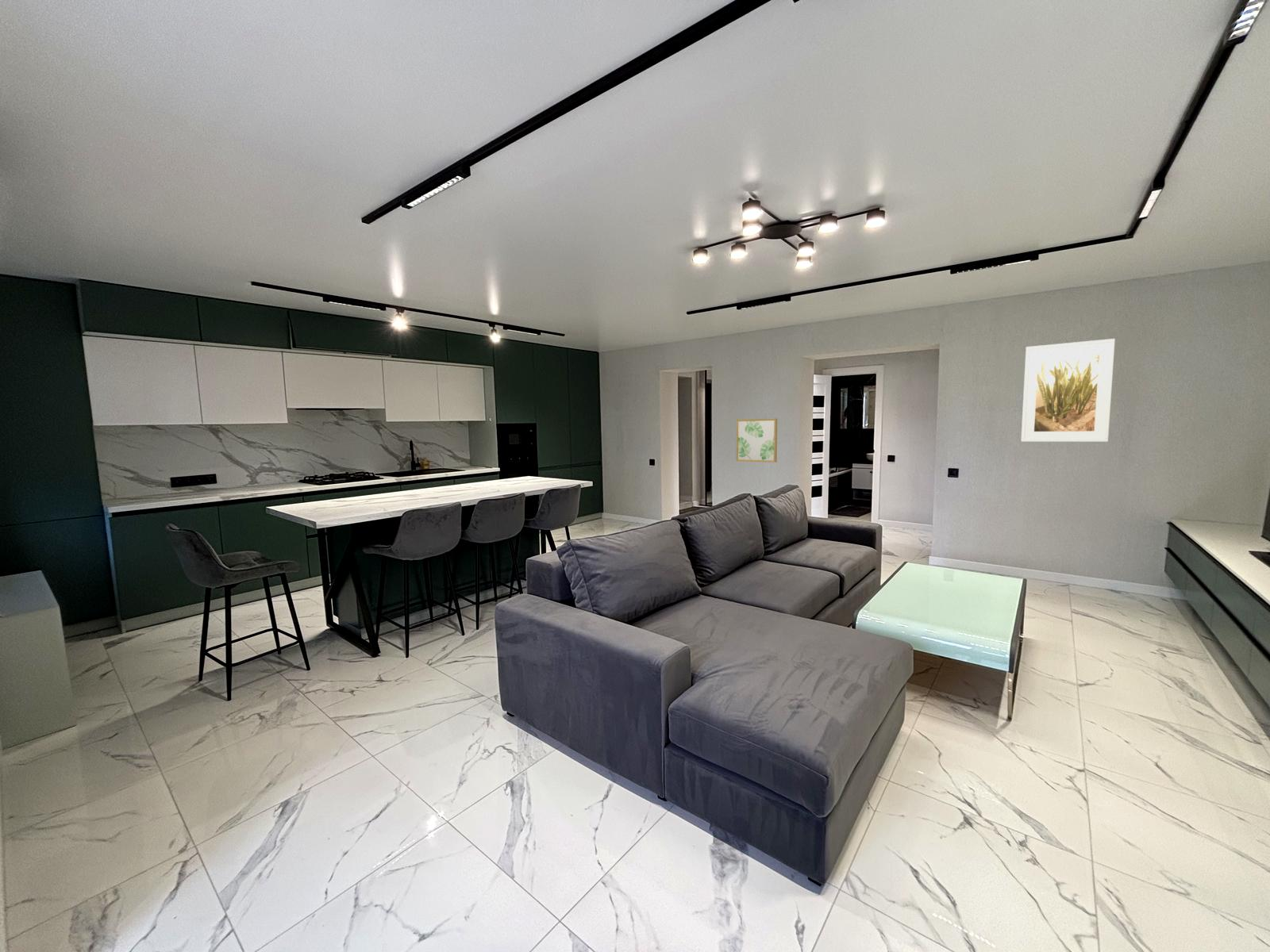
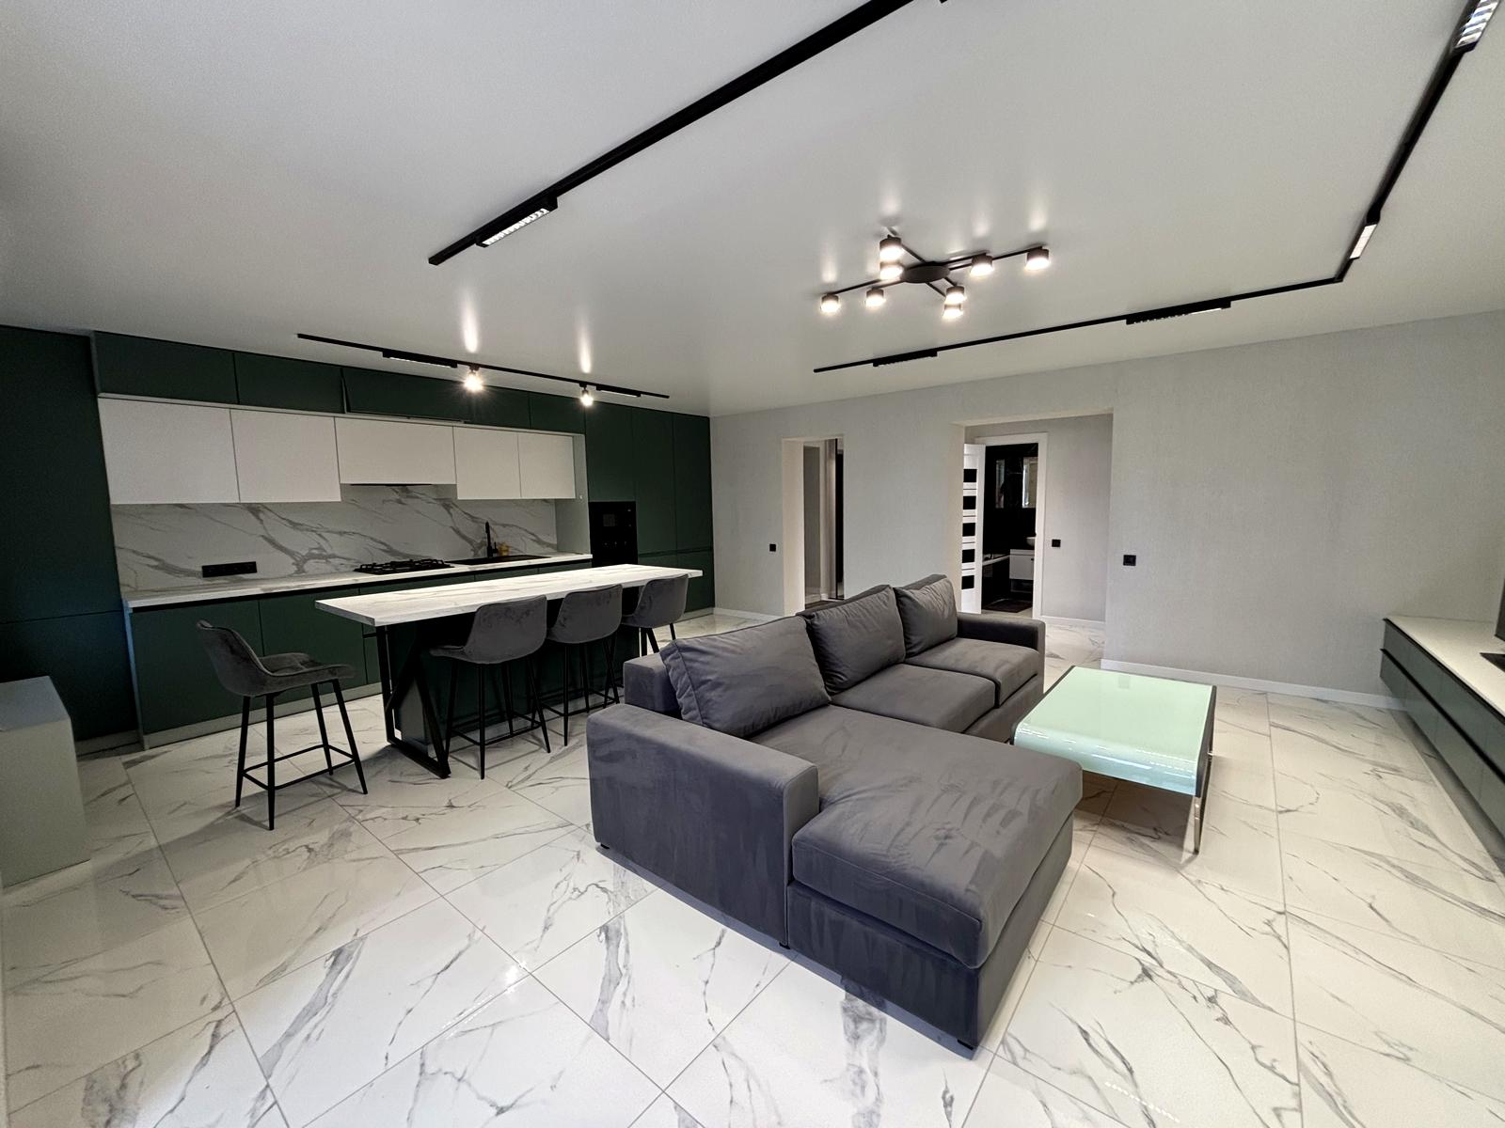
- wall art (756, 440)
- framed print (1065, 393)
